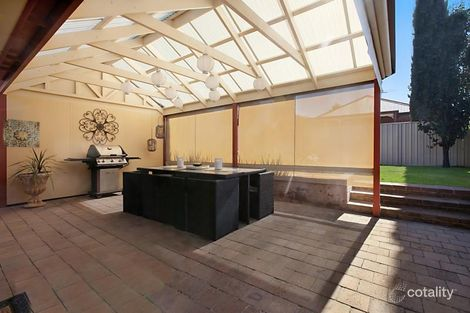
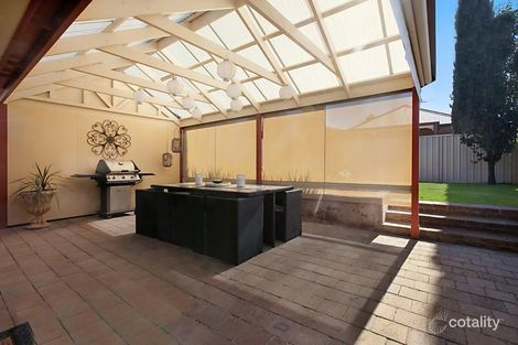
- wall art (22, 133)
